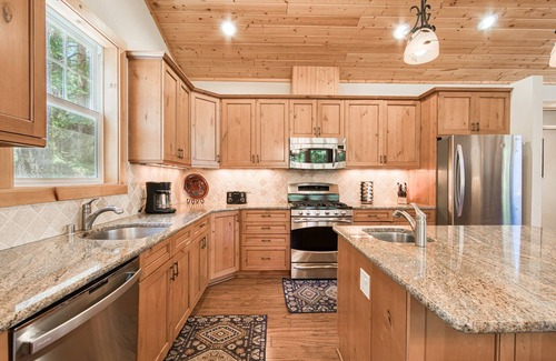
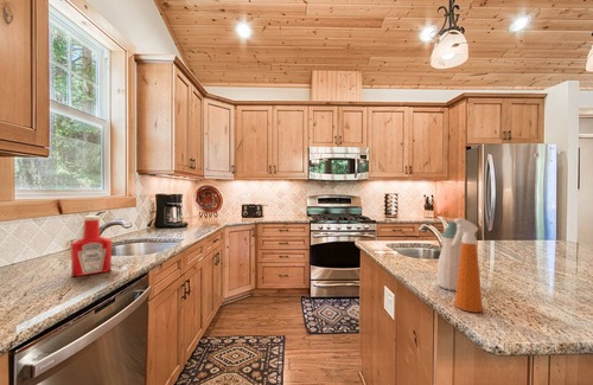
+ soap bottle (452, 255)
+ soap bottle (91, 244)
+ spray bottle (464, 263)
